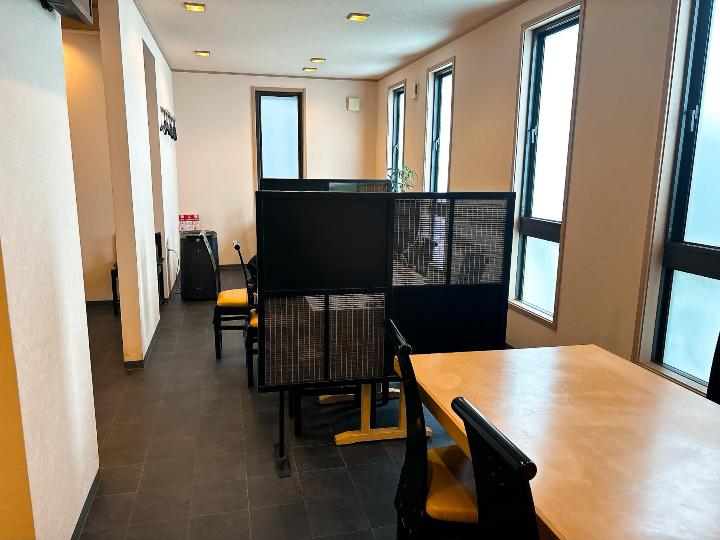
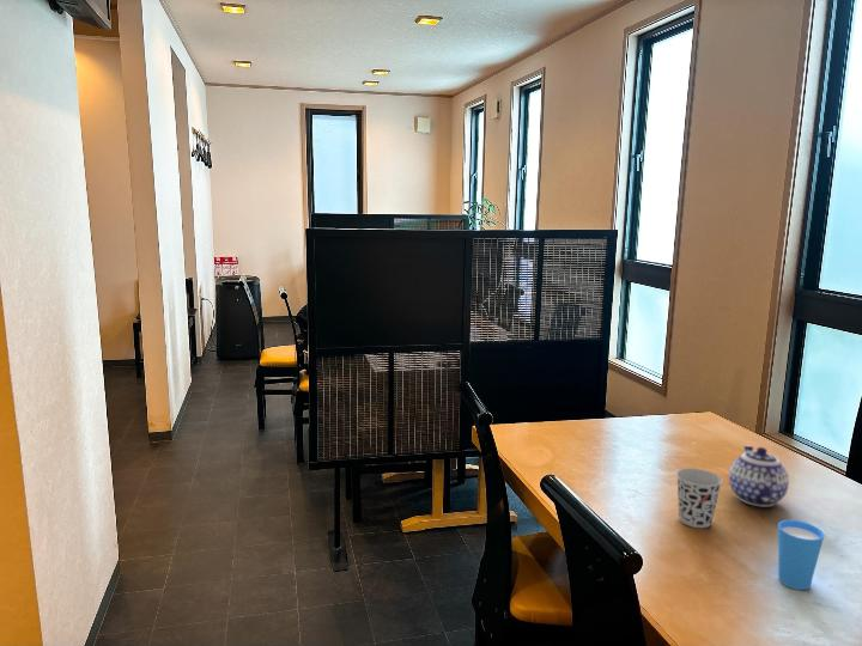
+ teapot (758, 473)
+ cup (797, 555)
+ cup (697, 499)
